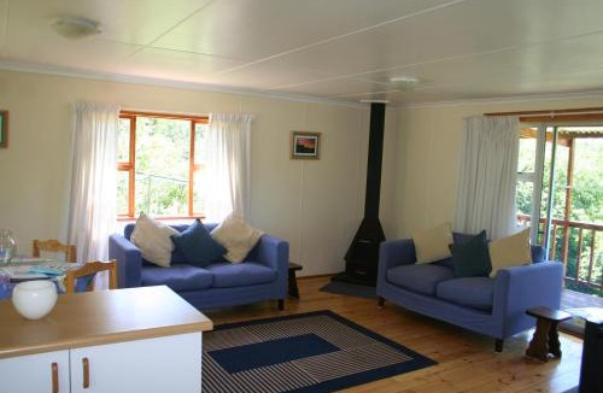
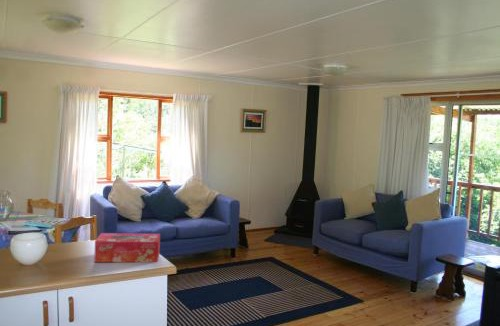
+ tissue box (128, 247)
